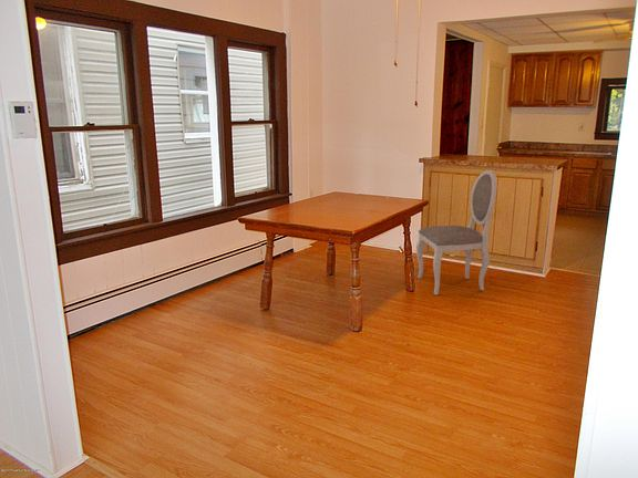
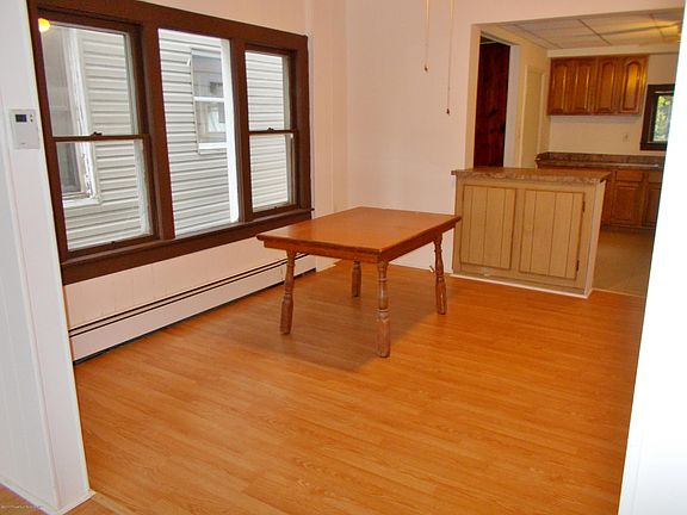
- dining chair (456, 229)
